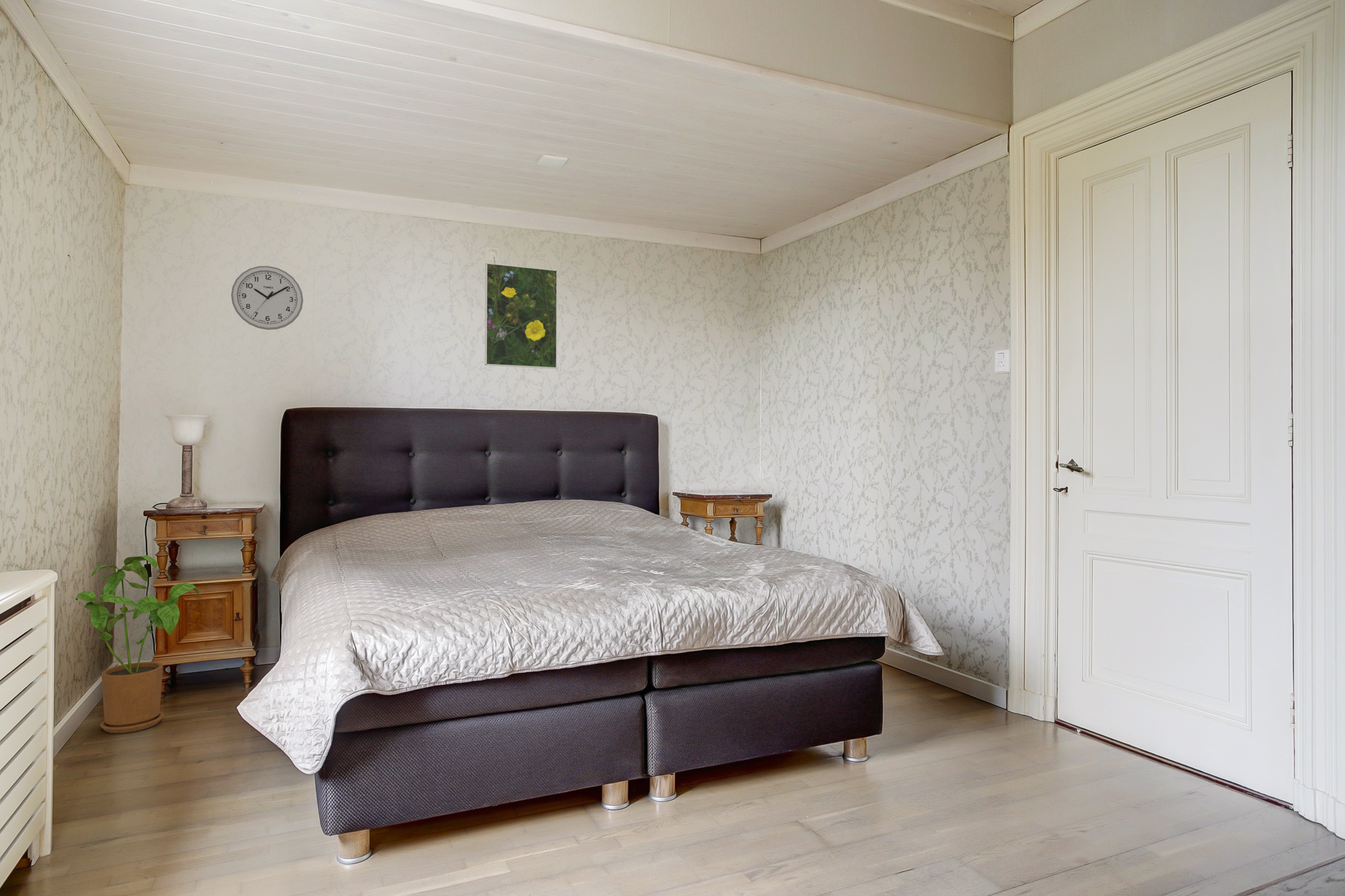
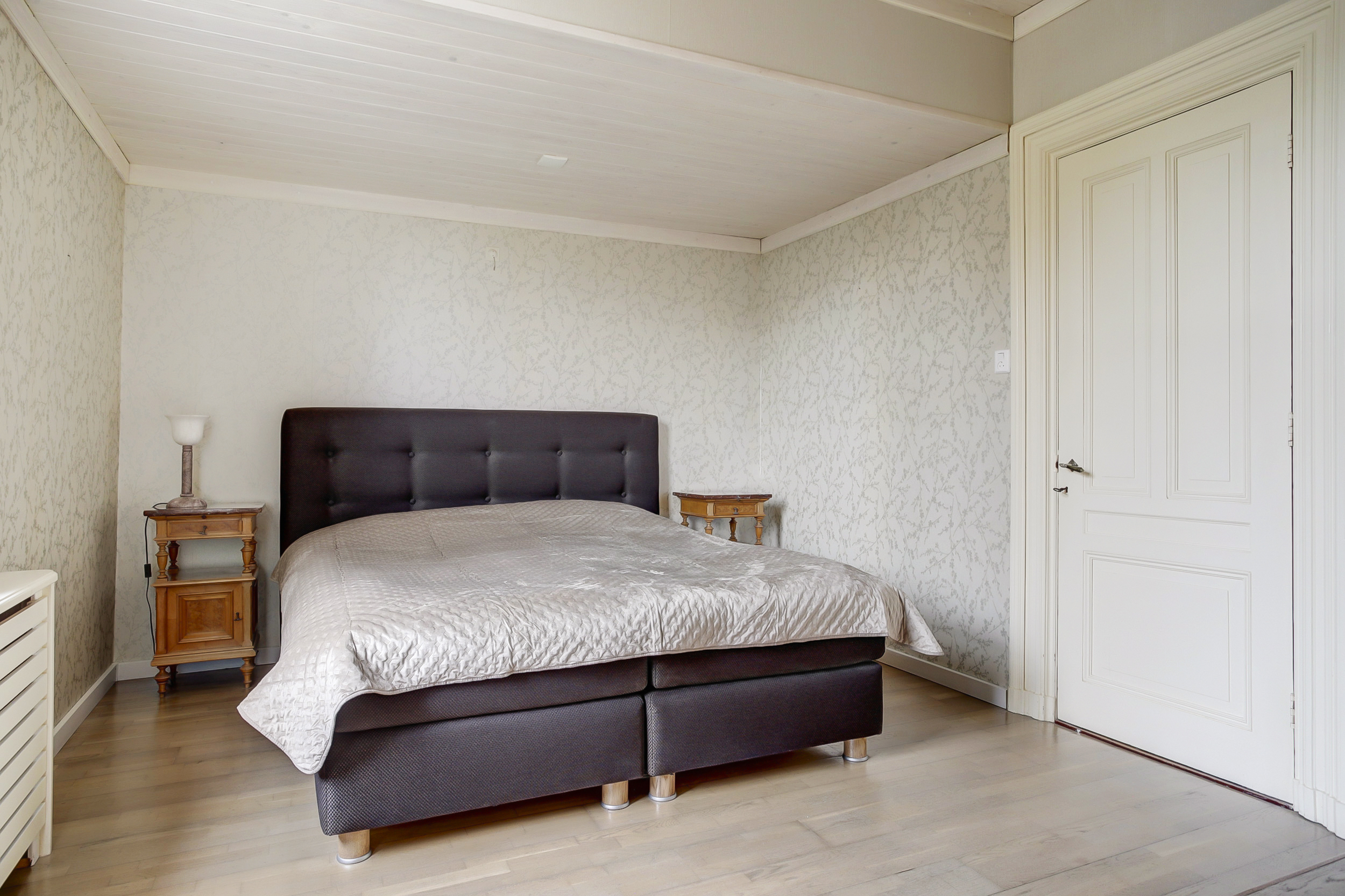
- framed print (521, 317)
- house plant (140, 640)
- wall clock (267, 297)
